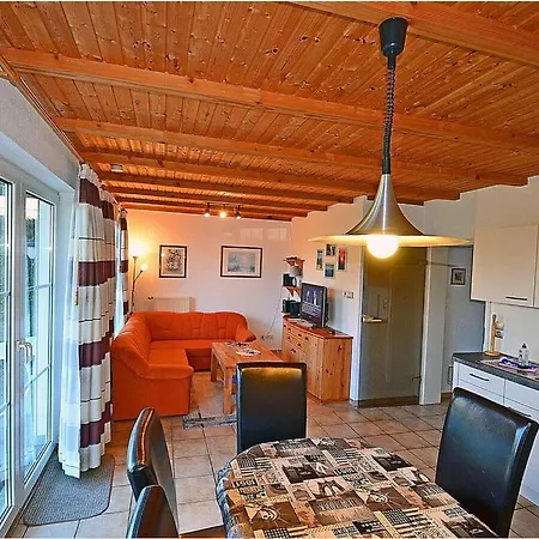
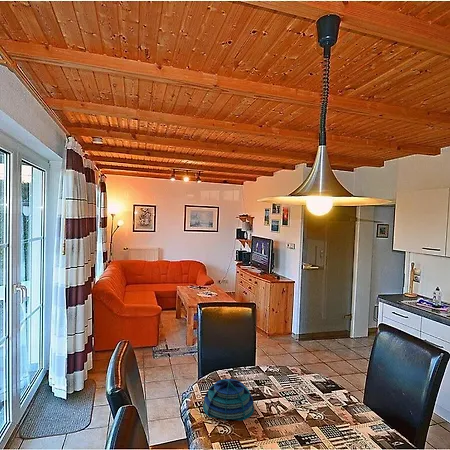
+ decorative bowl (228, 394)
